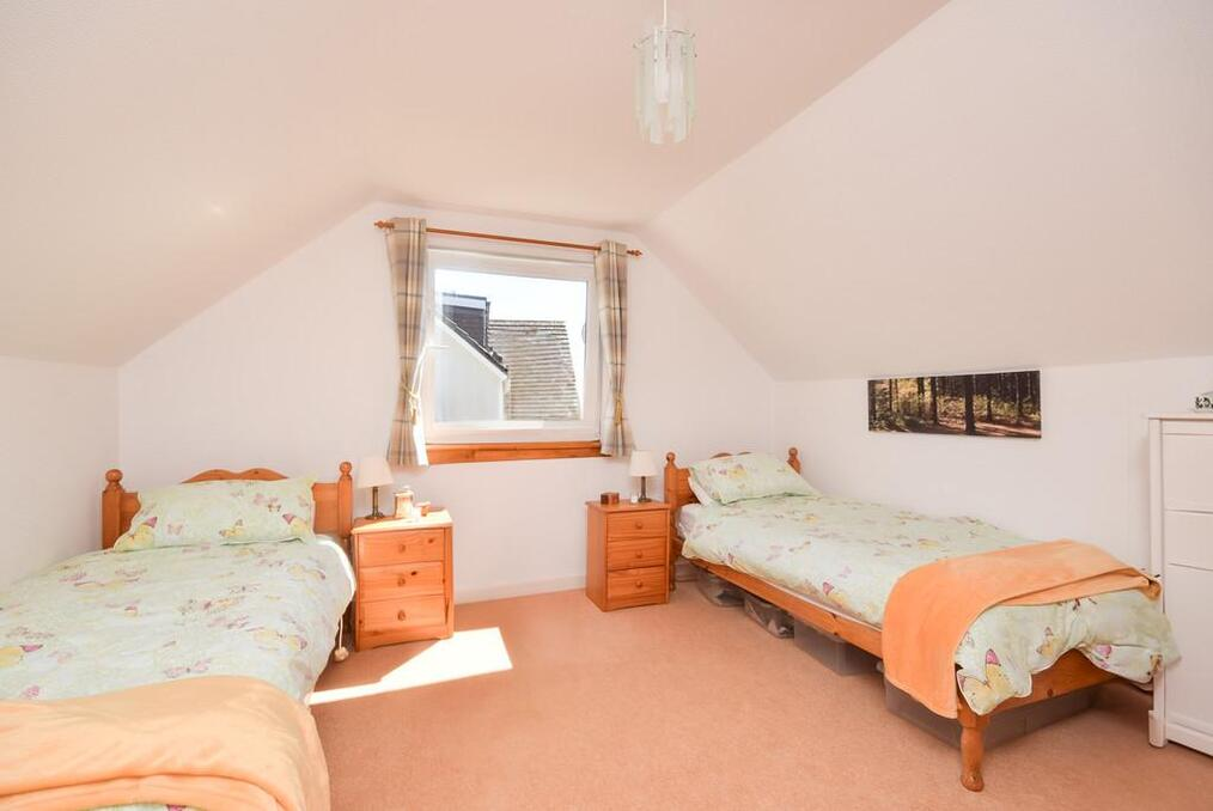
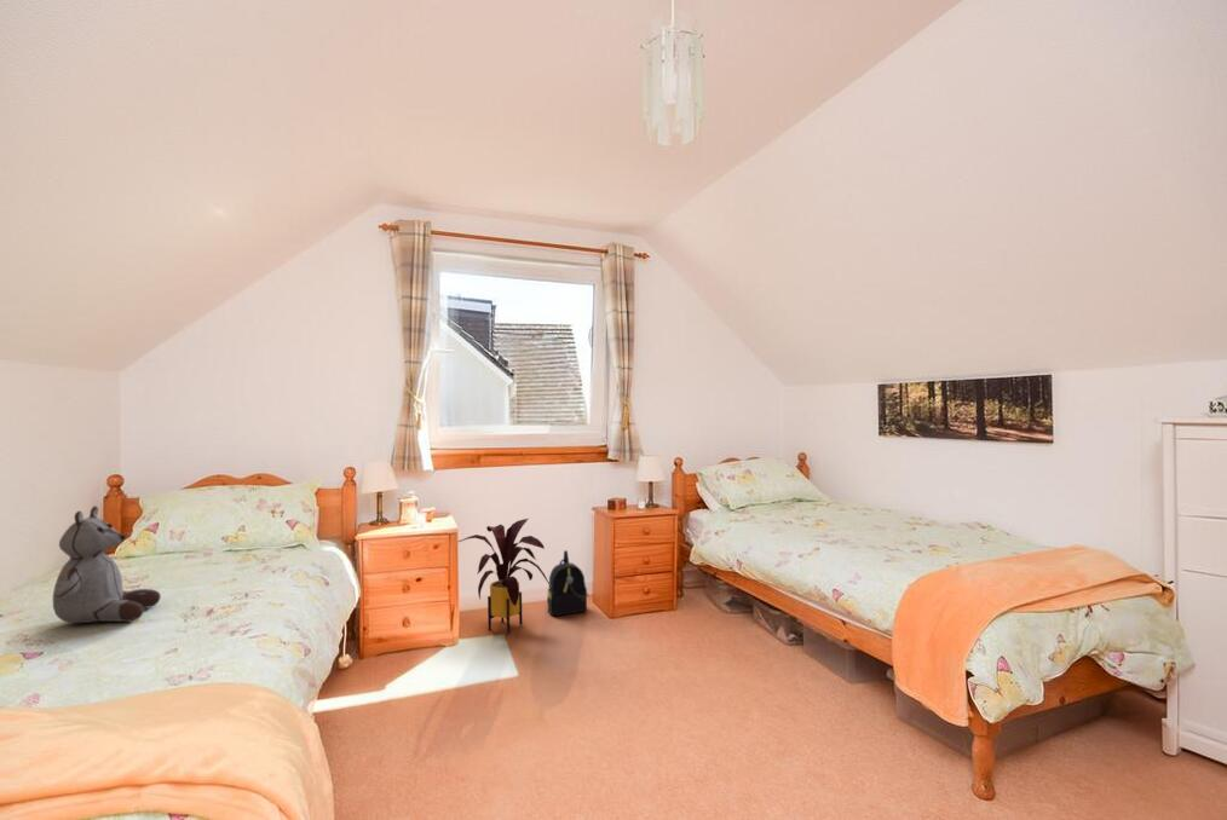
+ backpack (565, 581)
+ stuffed bear (106, 562)
+ house plant (501, 574)
